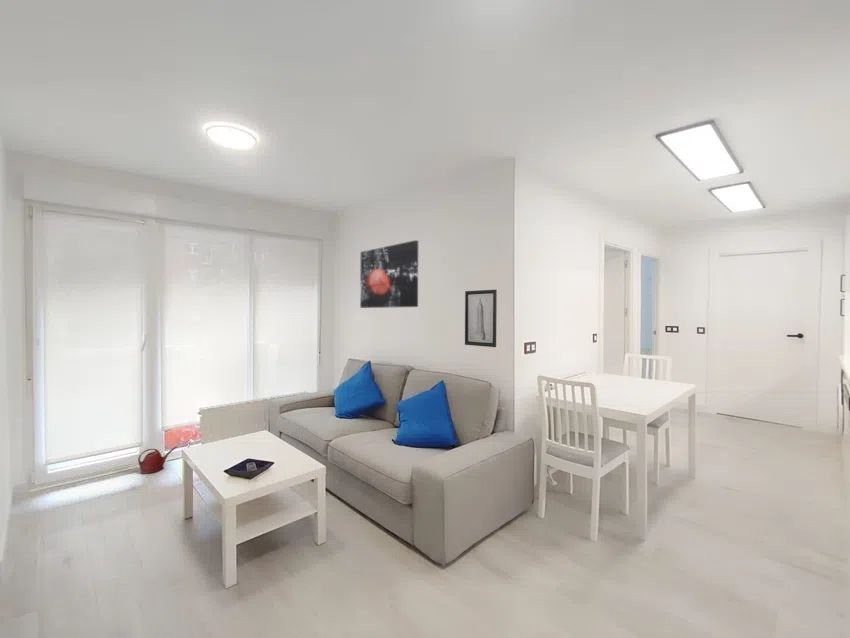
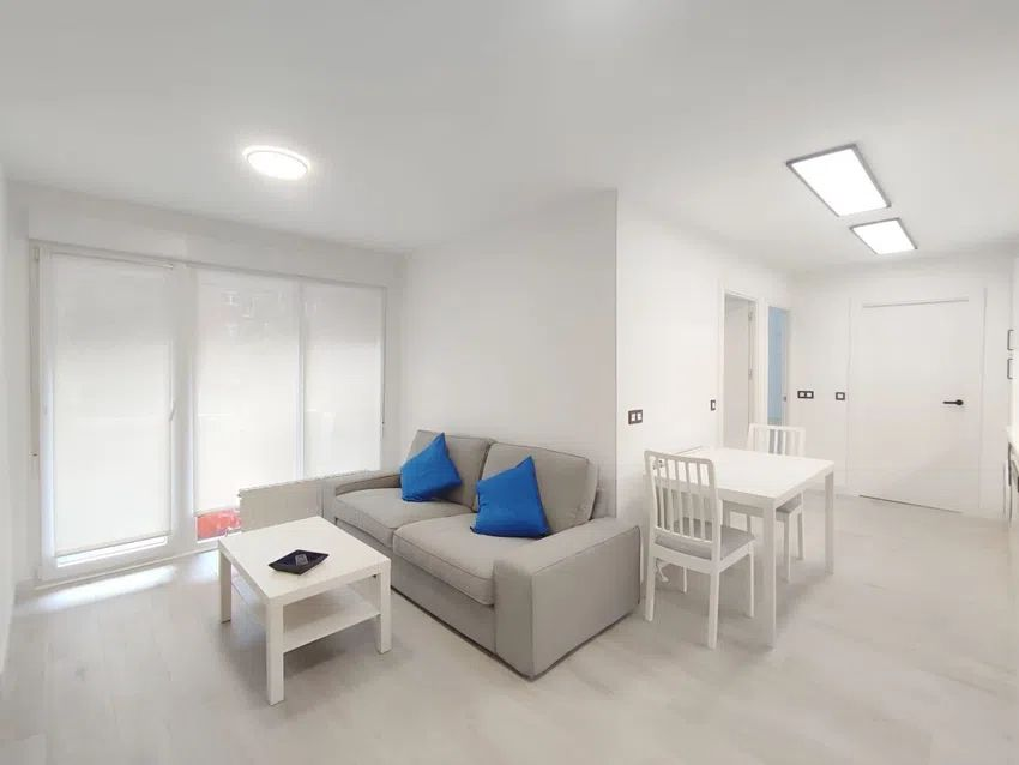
- wall art (386, 277)
- wall art (480, 318)
- watering can (158, 458)
